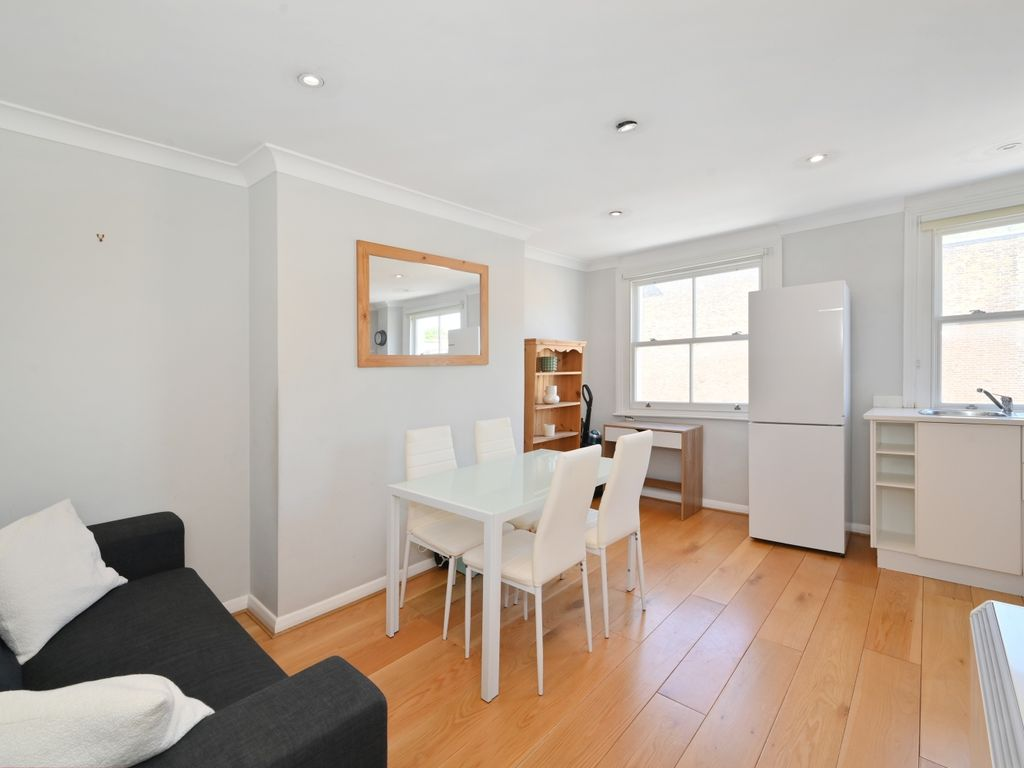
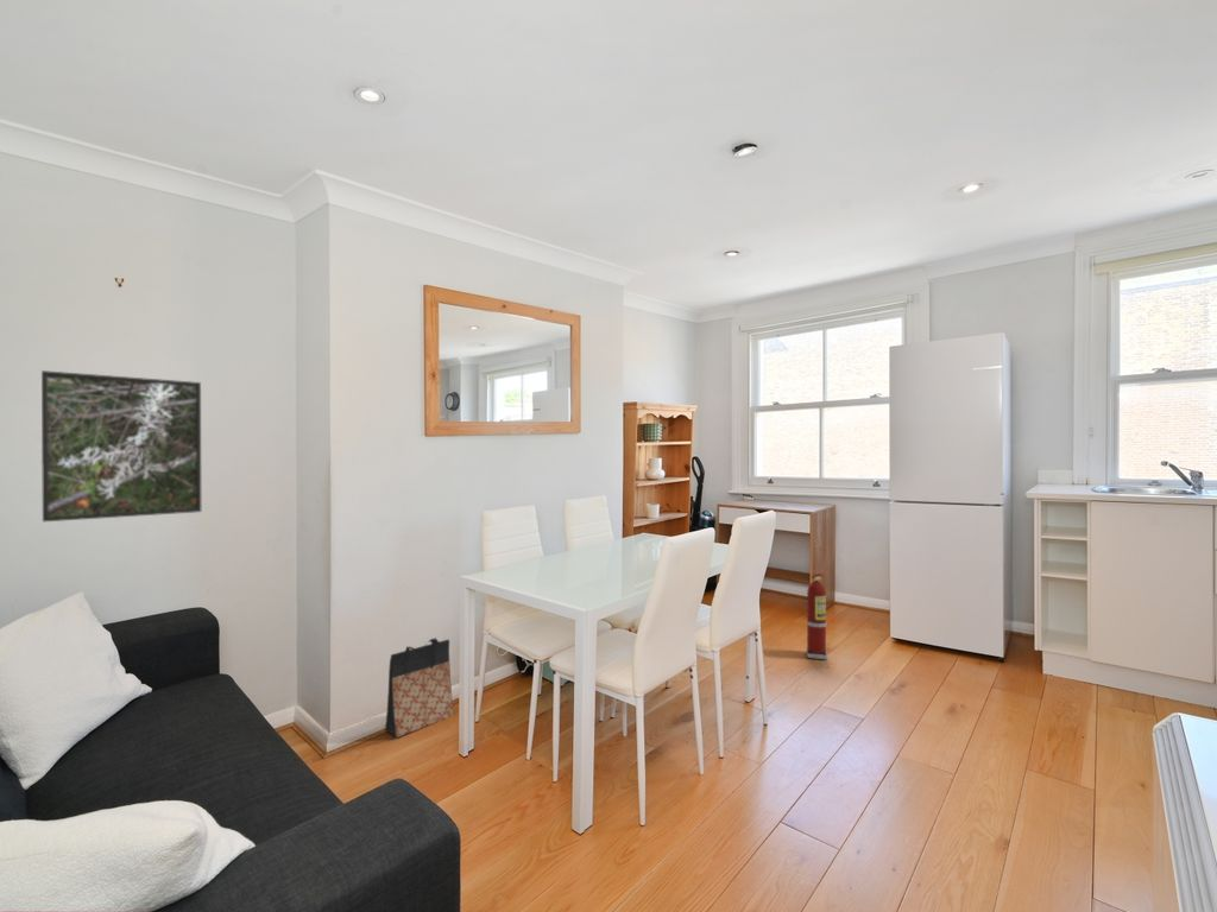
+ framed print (127, 446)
+ fire extinguisher (816, 614)
+ bag (421, 680)
